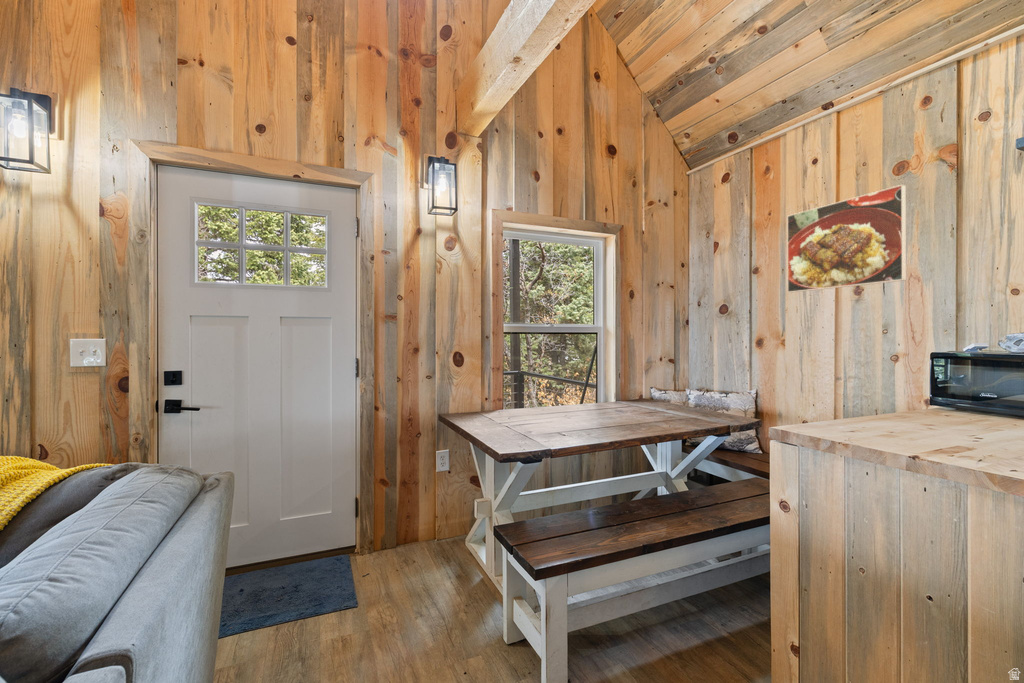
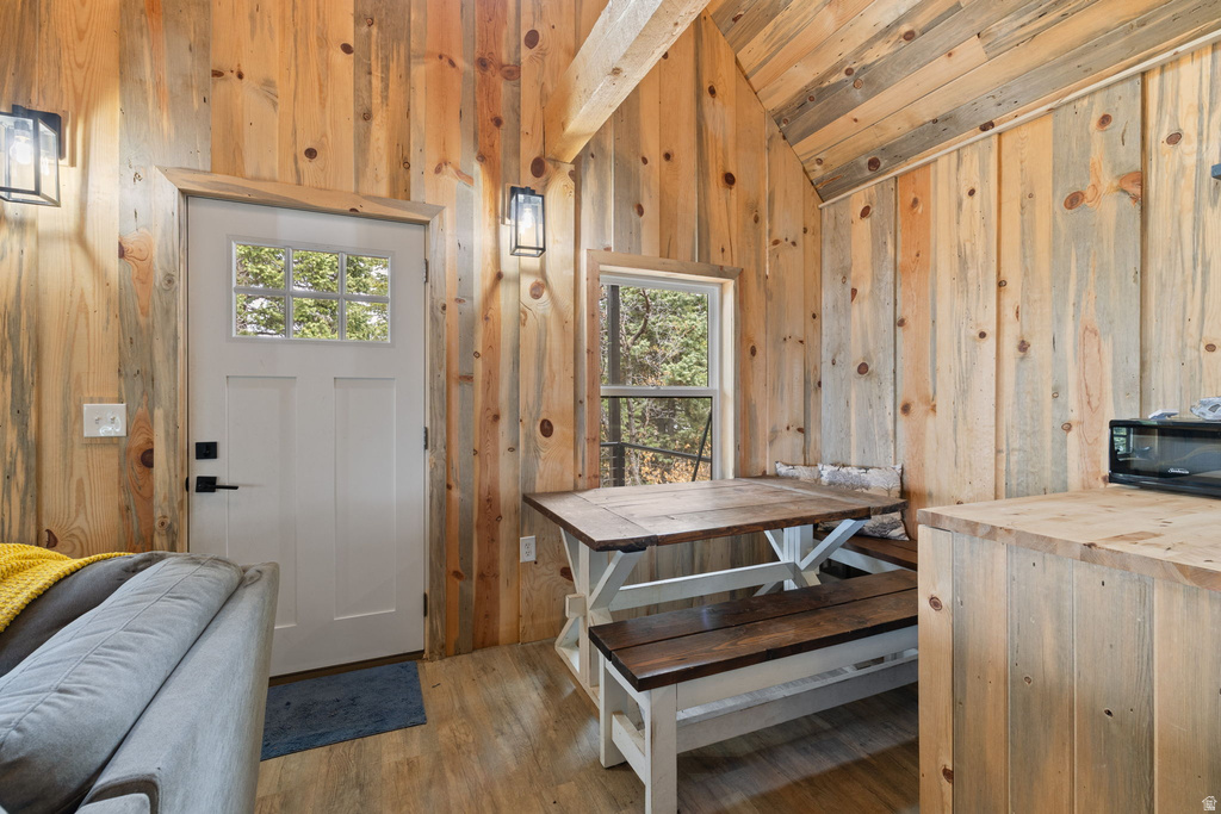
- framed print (840, 244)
